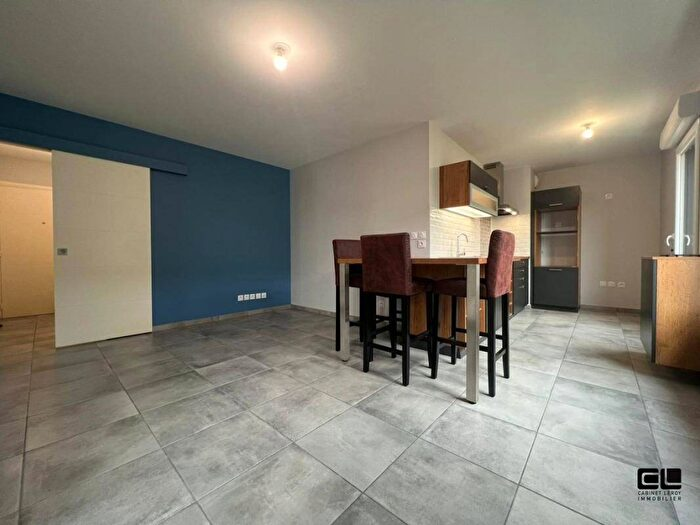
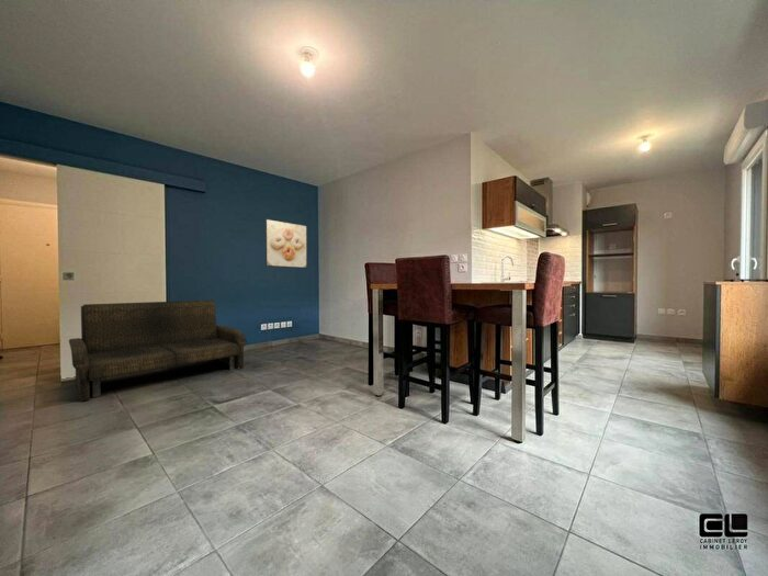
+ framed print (287, 245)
+ sofa (165, 338)
